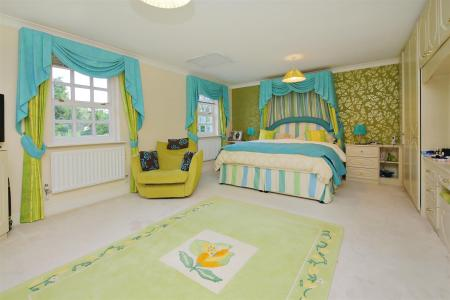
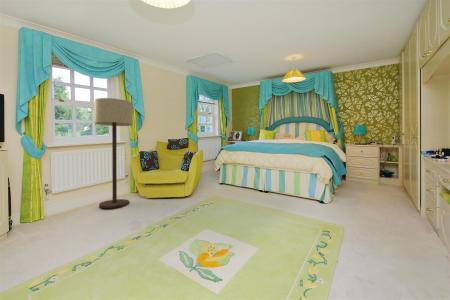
+ floor lamp (114, 153)
